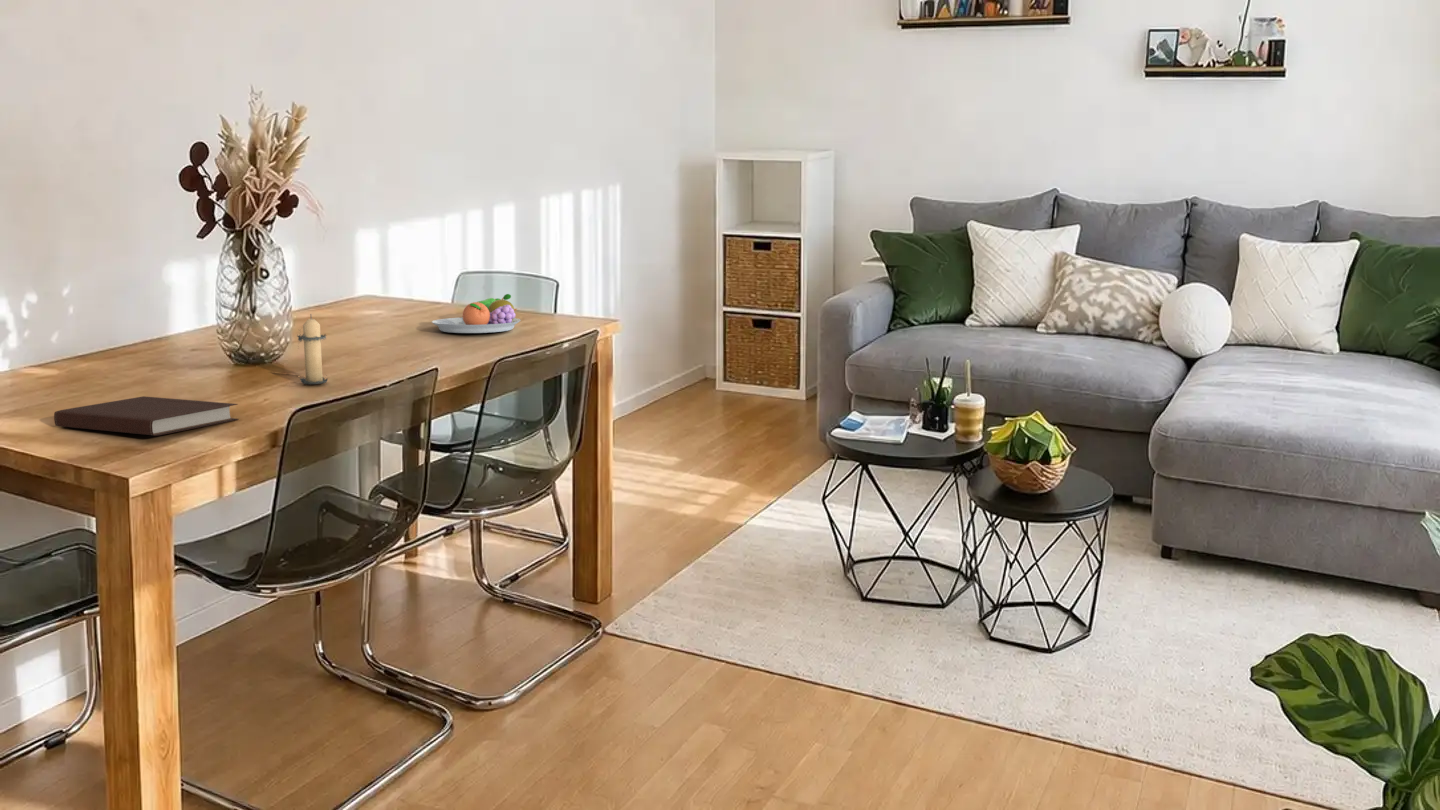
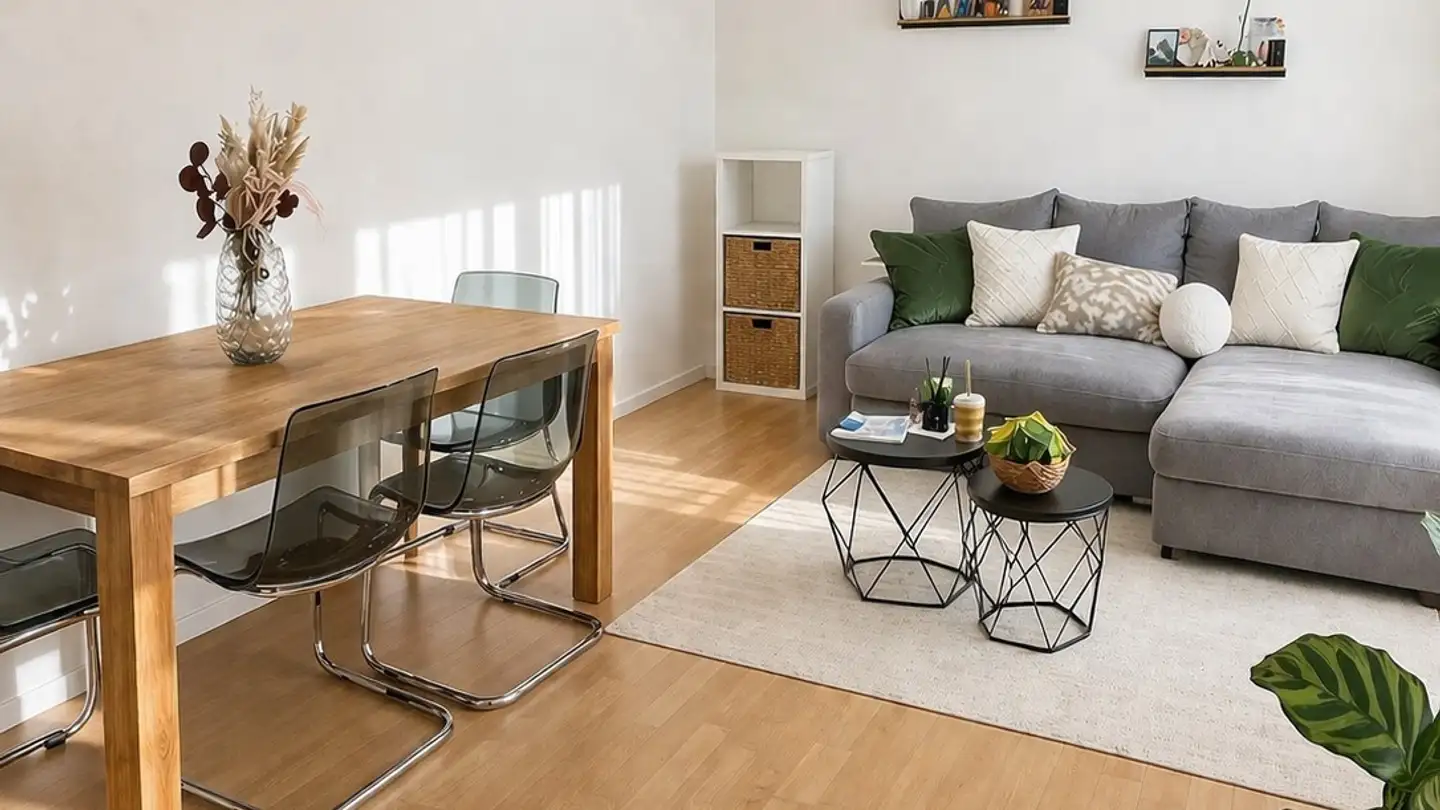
- candle (312, 348)
- notebook (147, 415)
- fruit bowl (478, 311)
